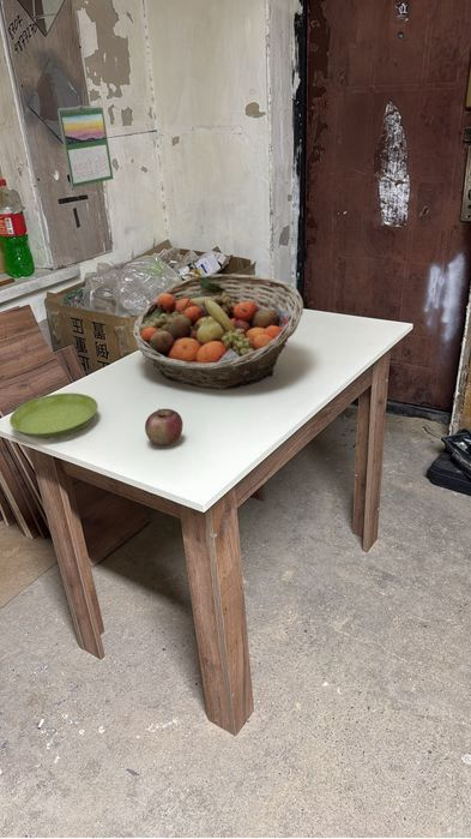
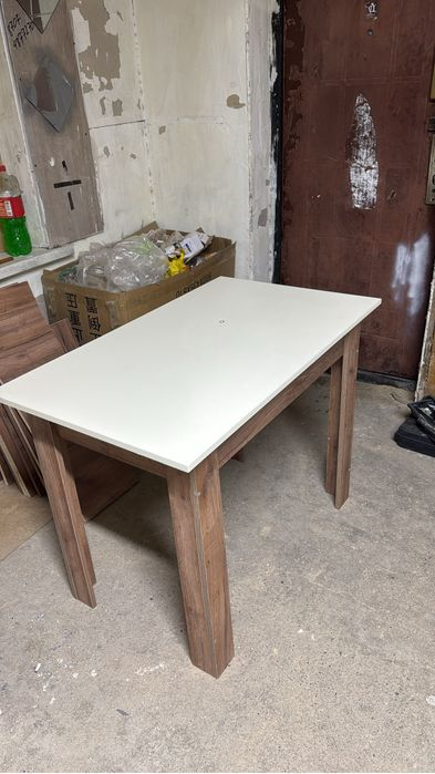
- fruit basket (216, 329)
- apple (163, 425)
- saucer (55, 416)
- calendar (86, 144)
